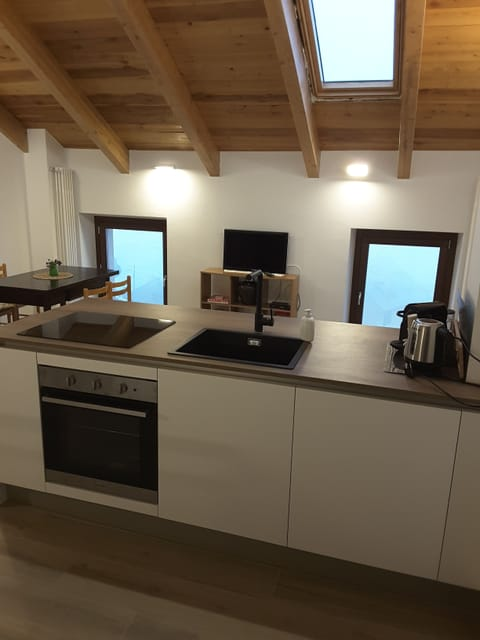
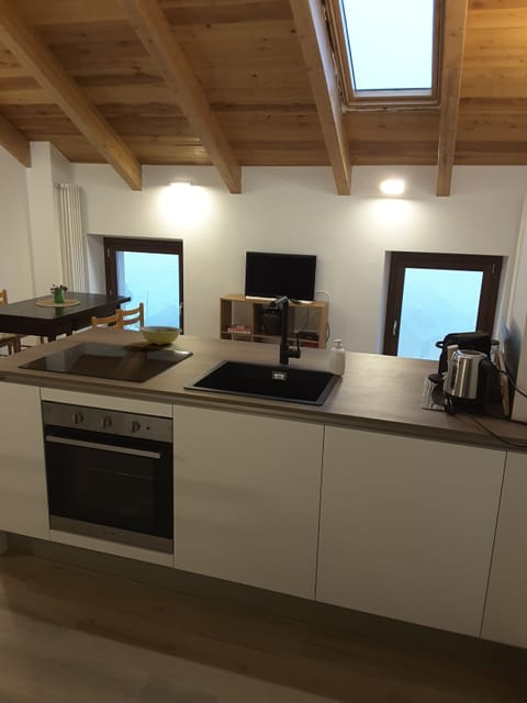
+ ceramic bowl (160, 335)
